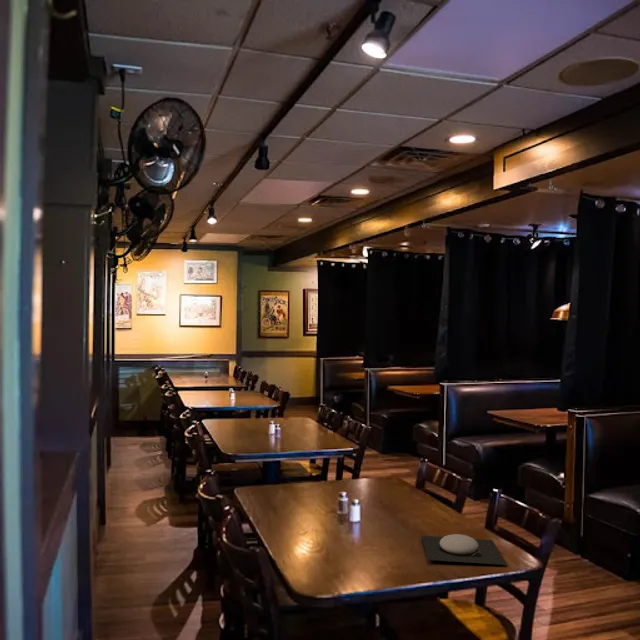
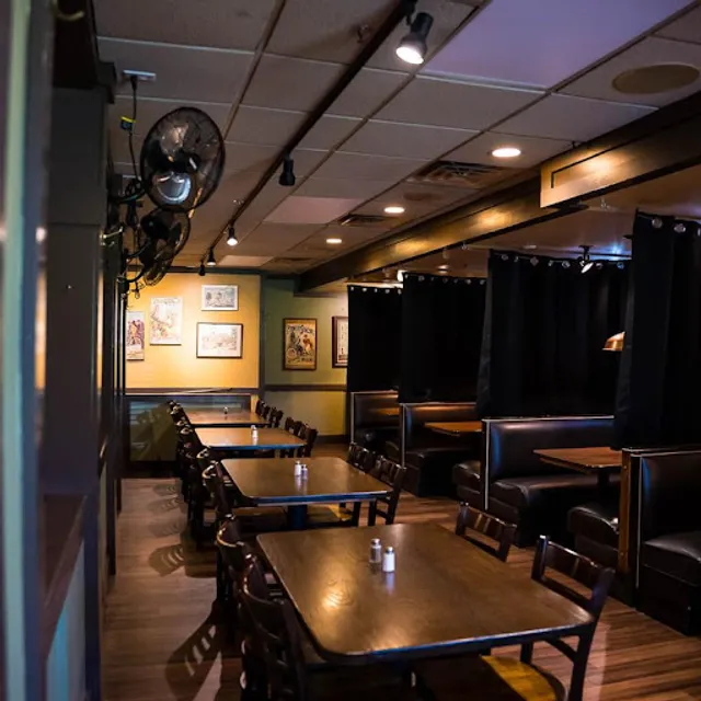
- plate (461, 544)
